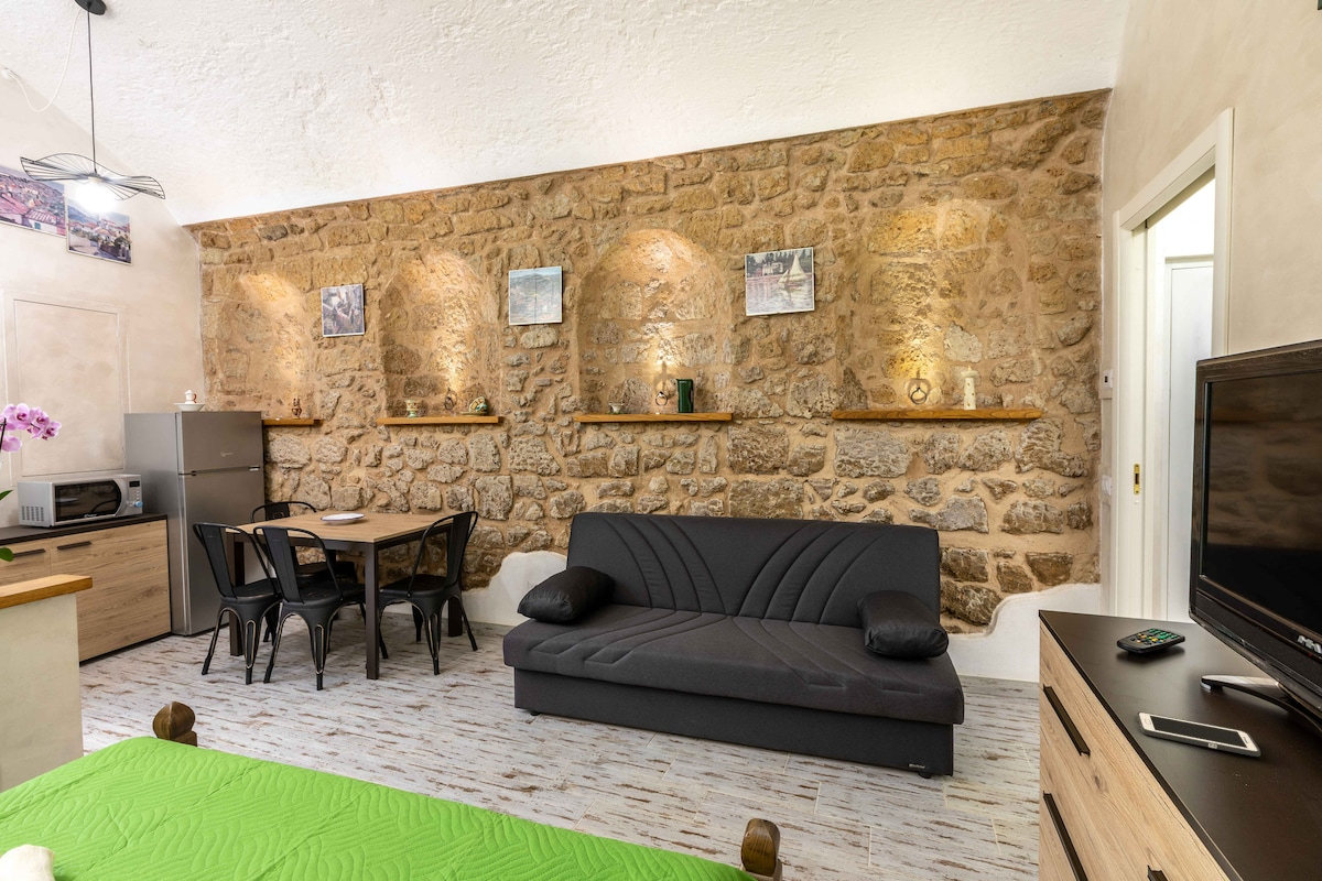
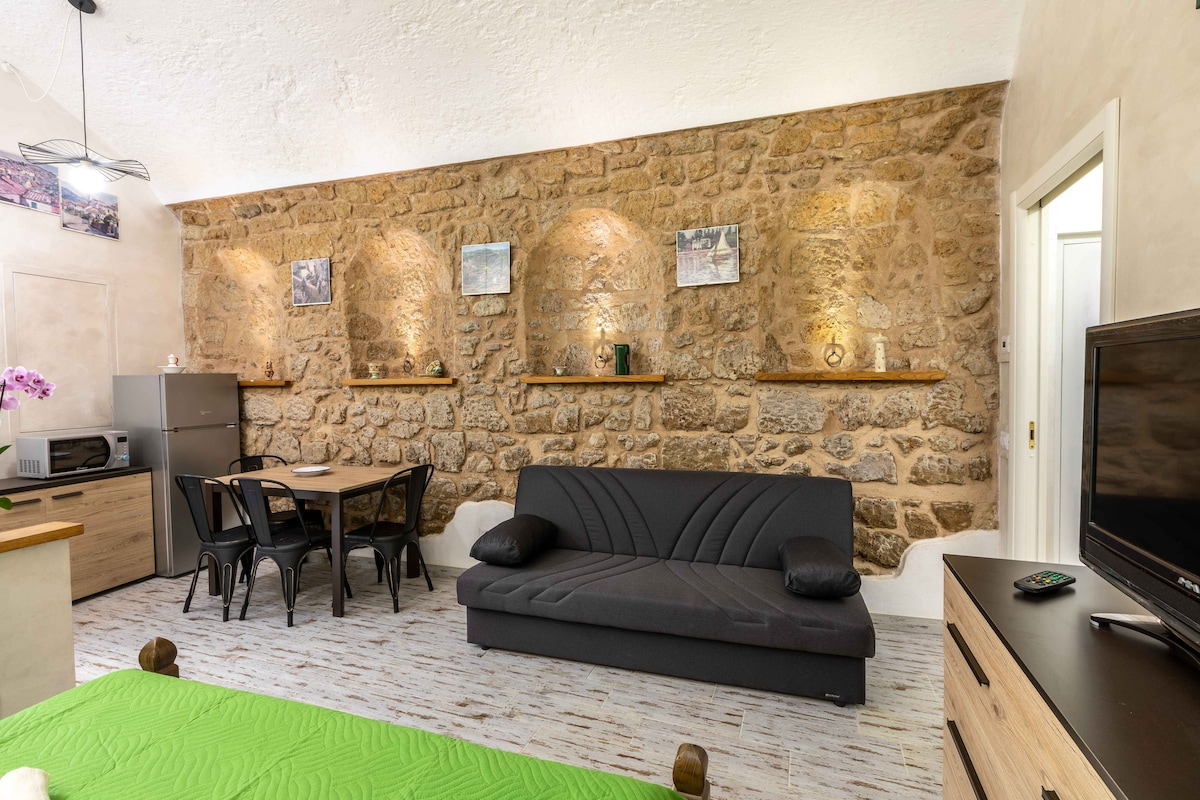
- cell phone (1194, 732)
